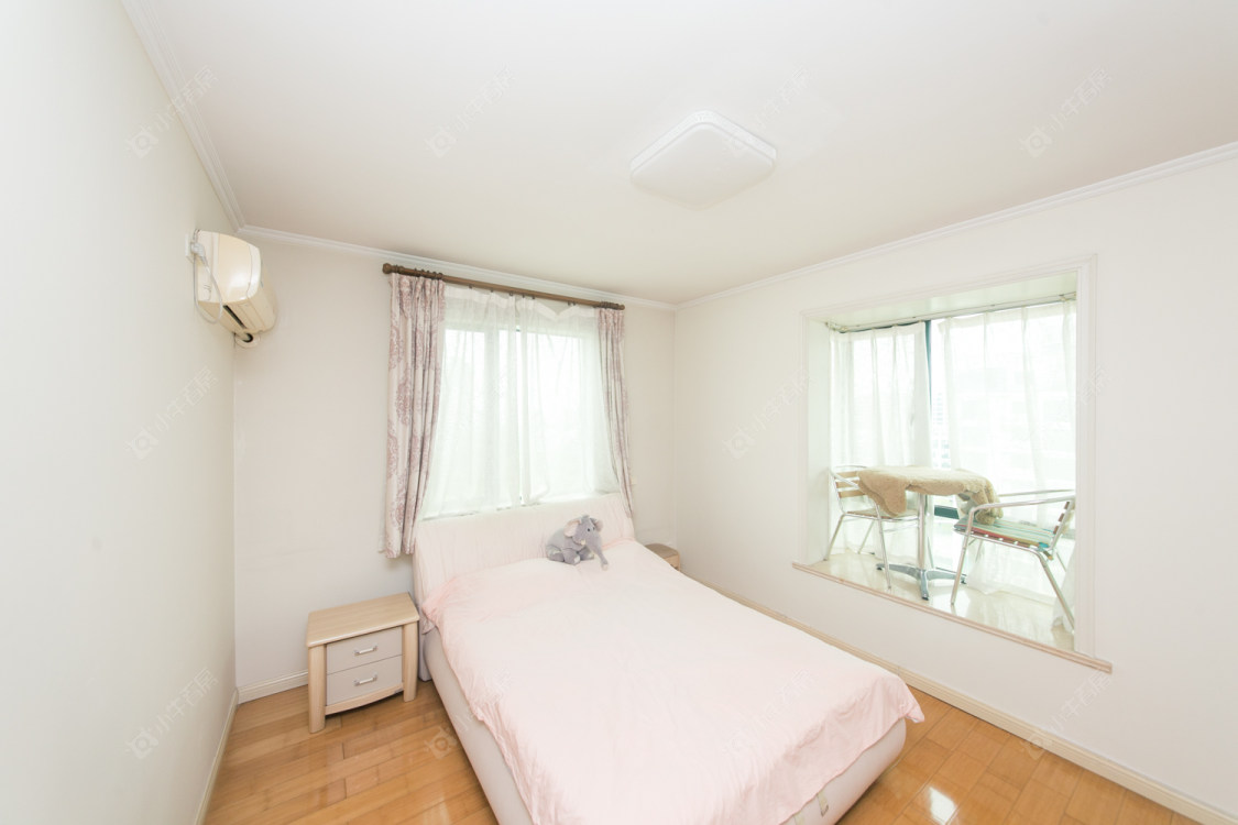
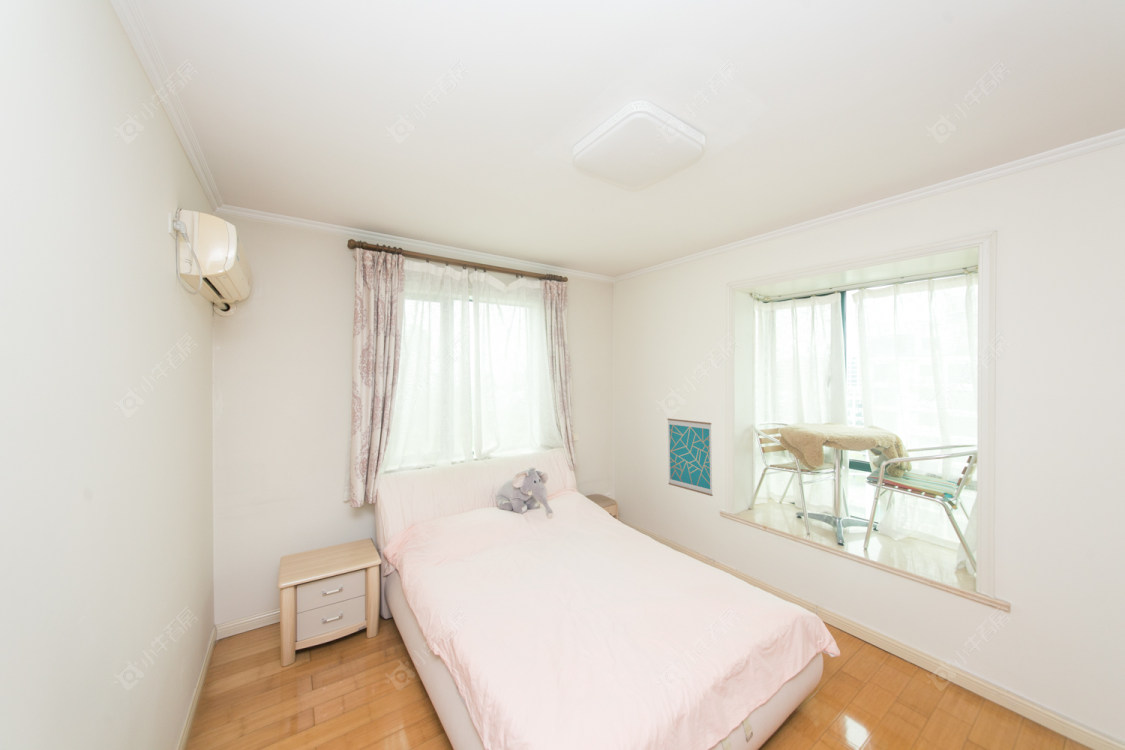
+ wall art (688, 455)
